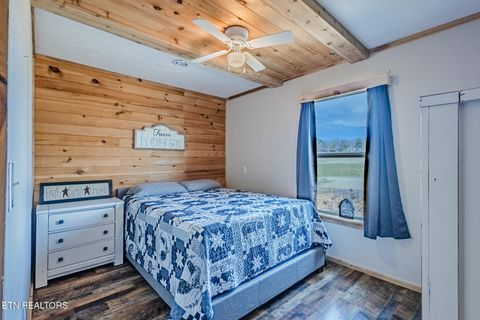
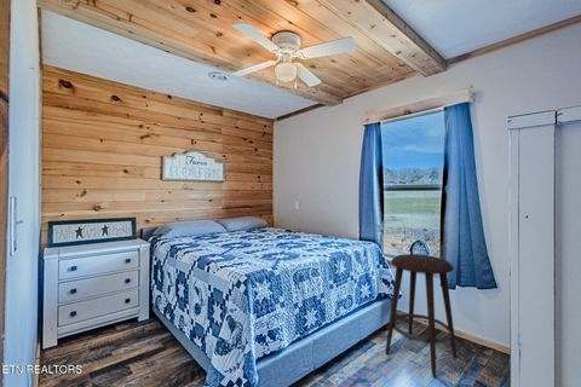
+ stool (427, 307)
